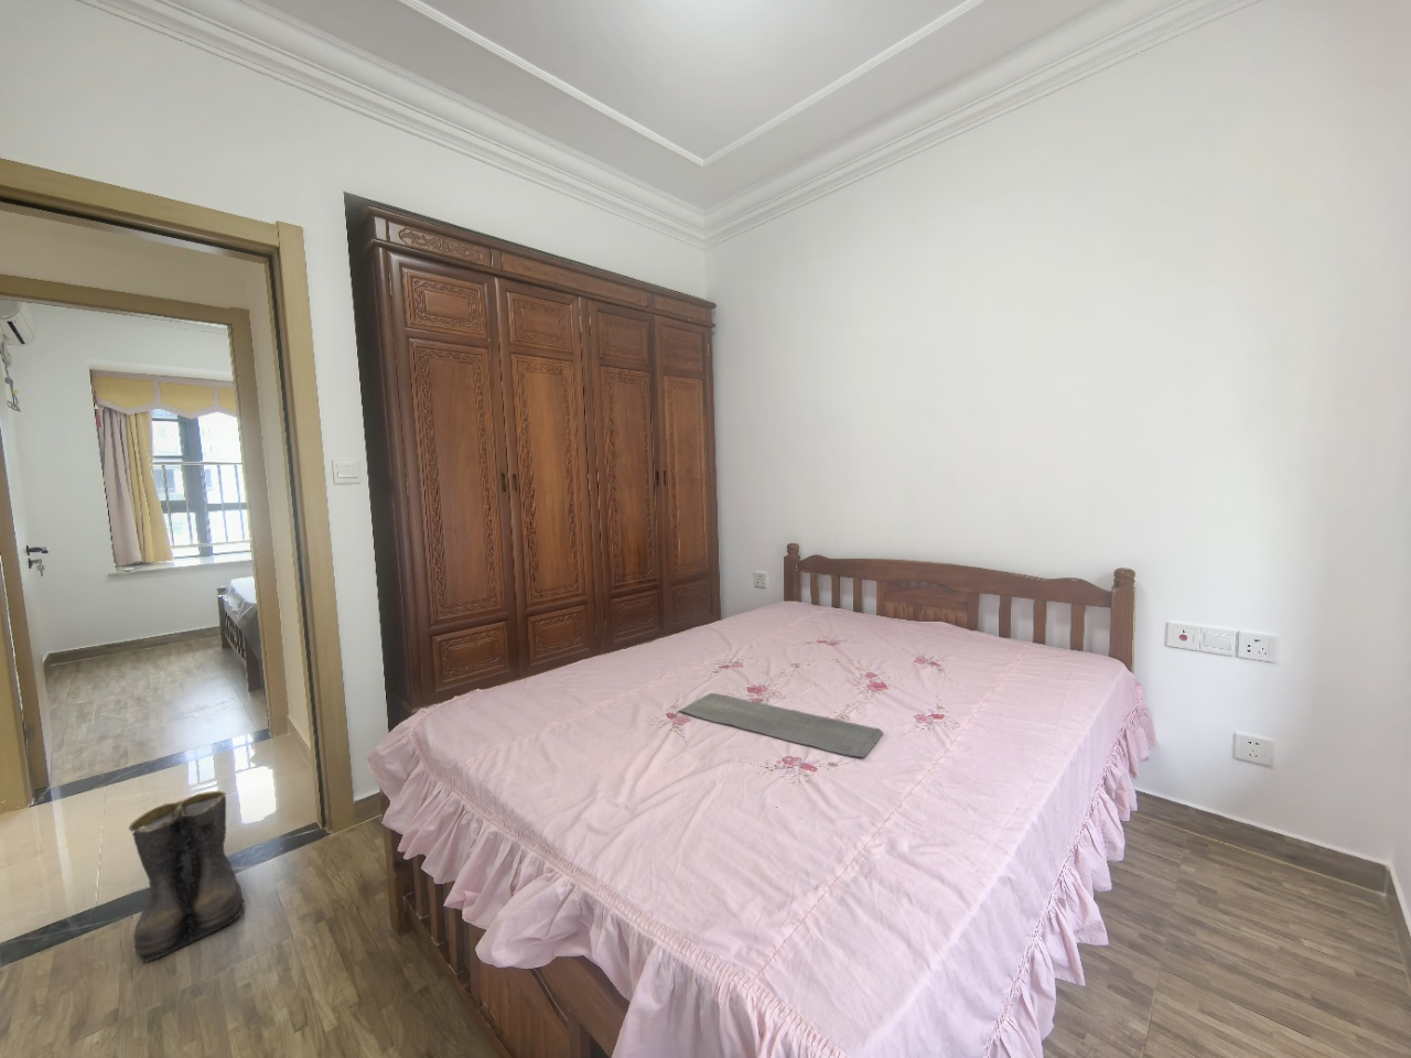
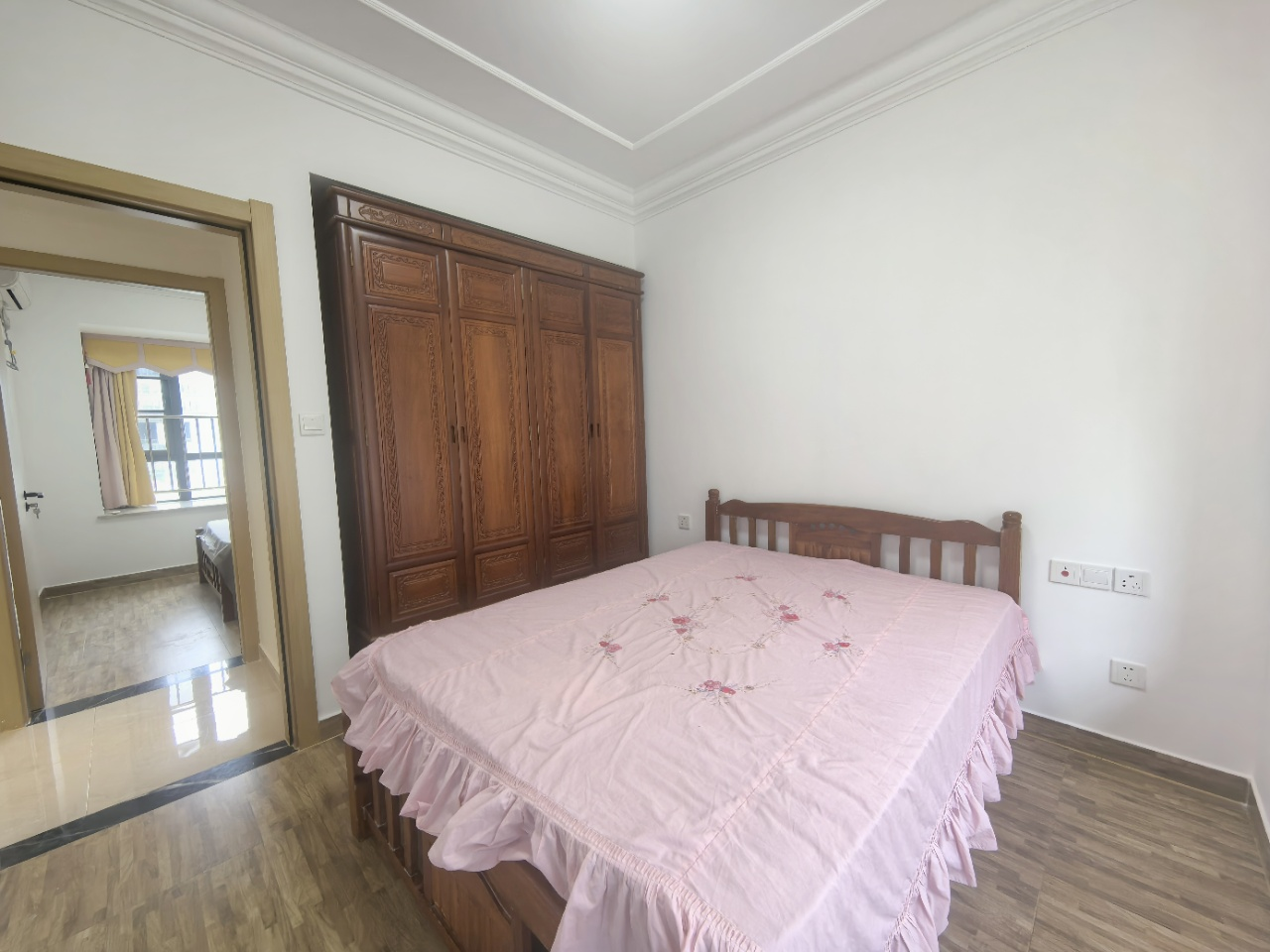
- boots (184, 865)
- bath mat (775, 720)
